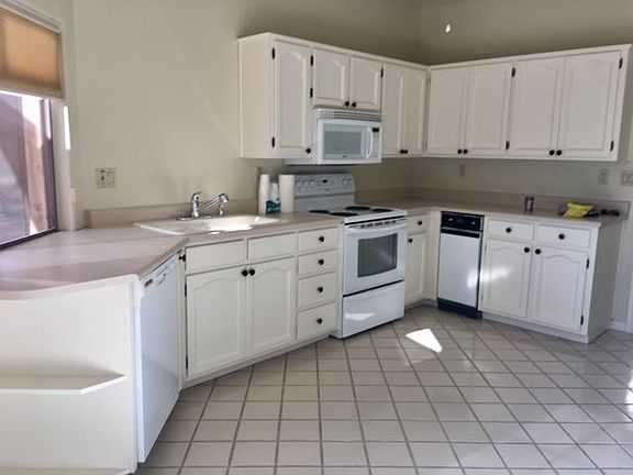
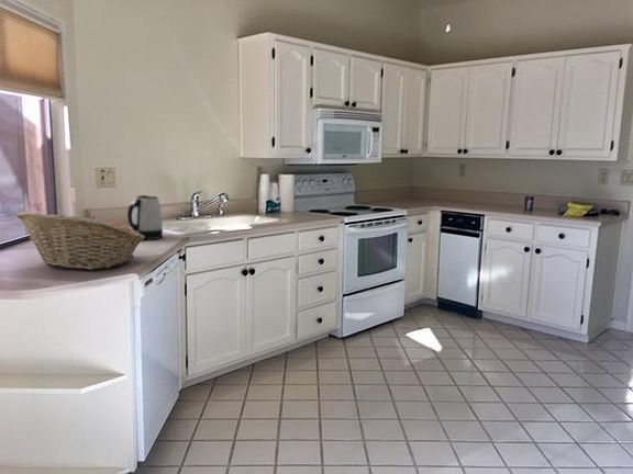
+ fruit basket (81, 237)
+ kettle (144, 216)
